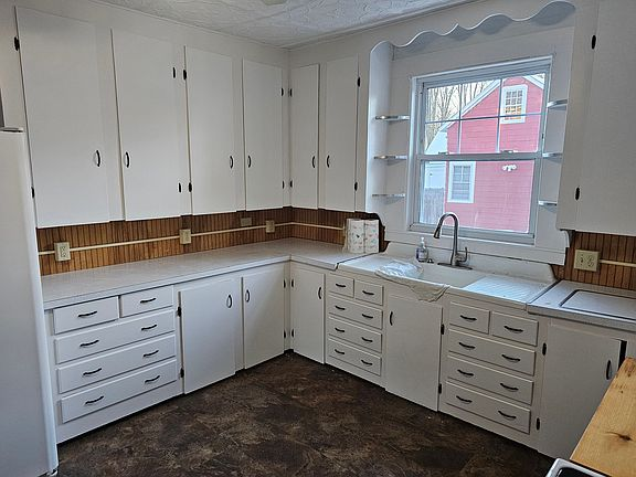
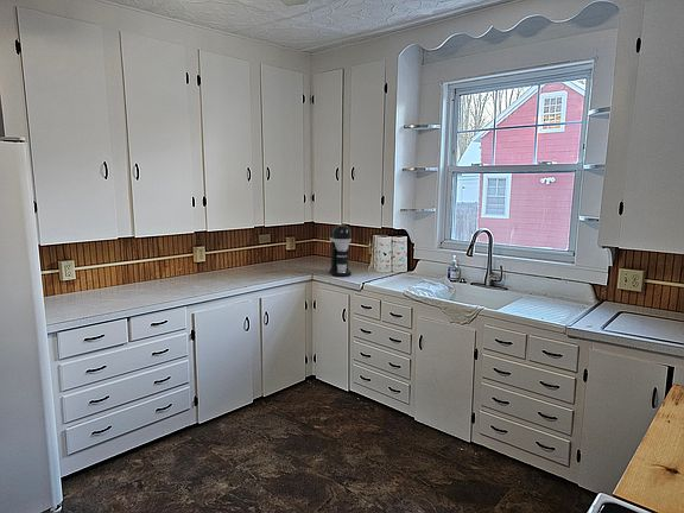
+ coffee maker (340, 248)
